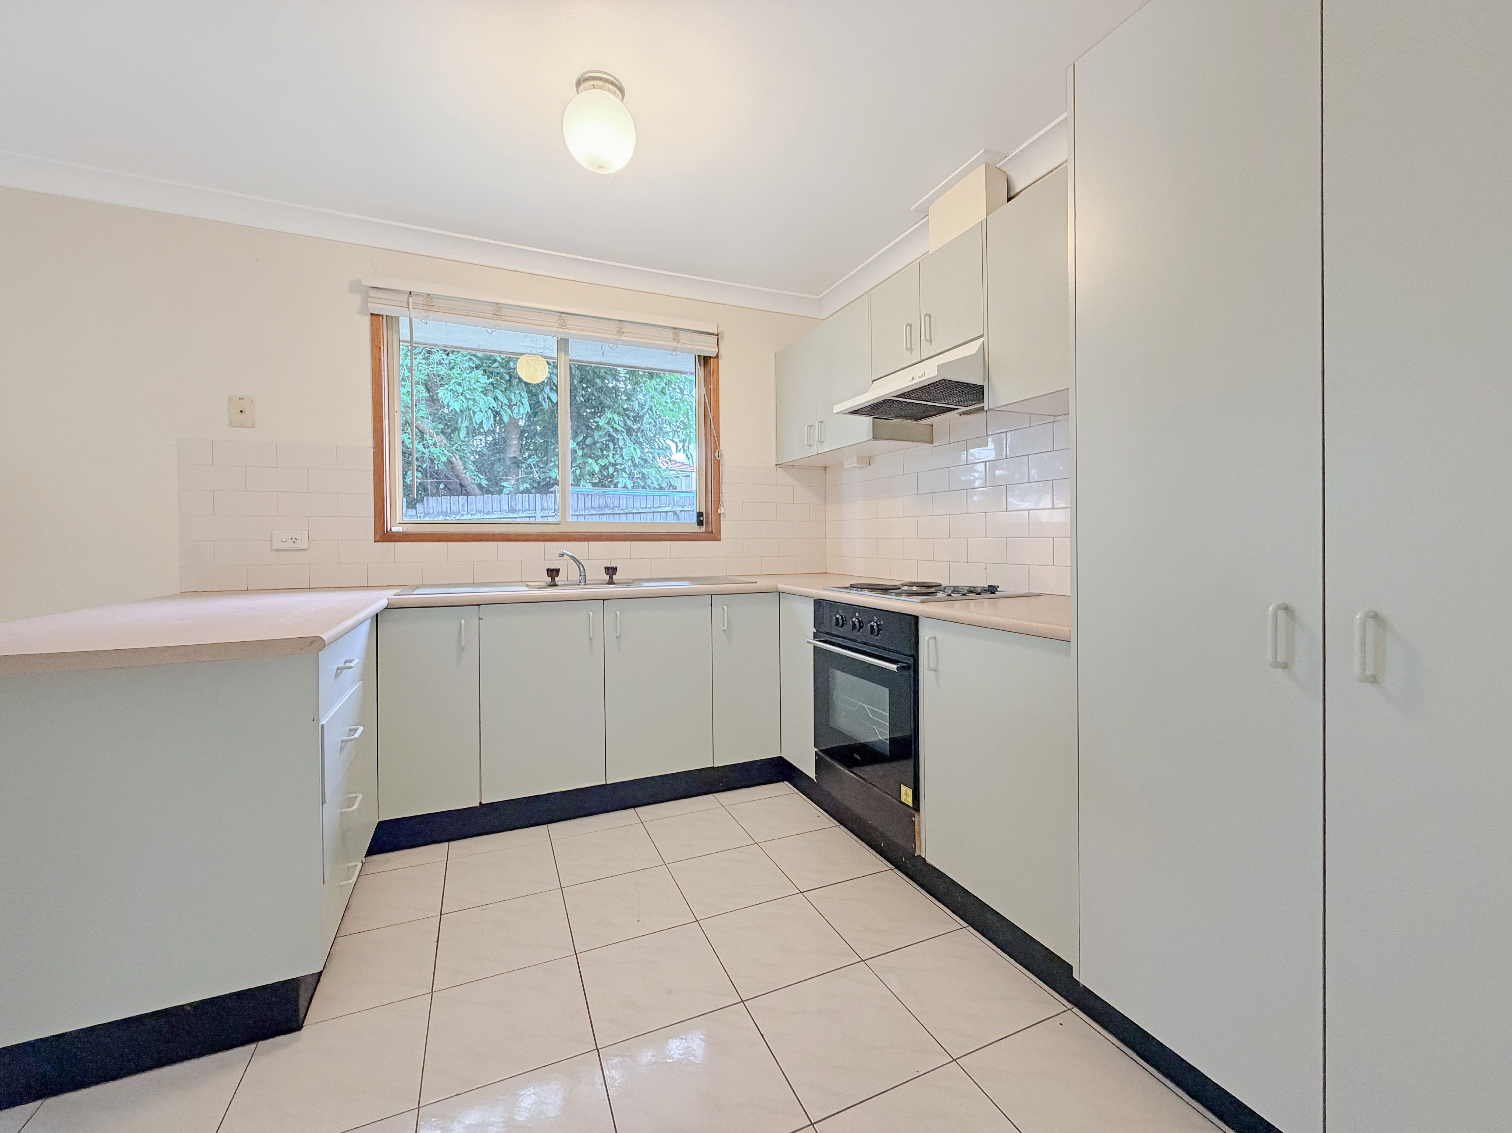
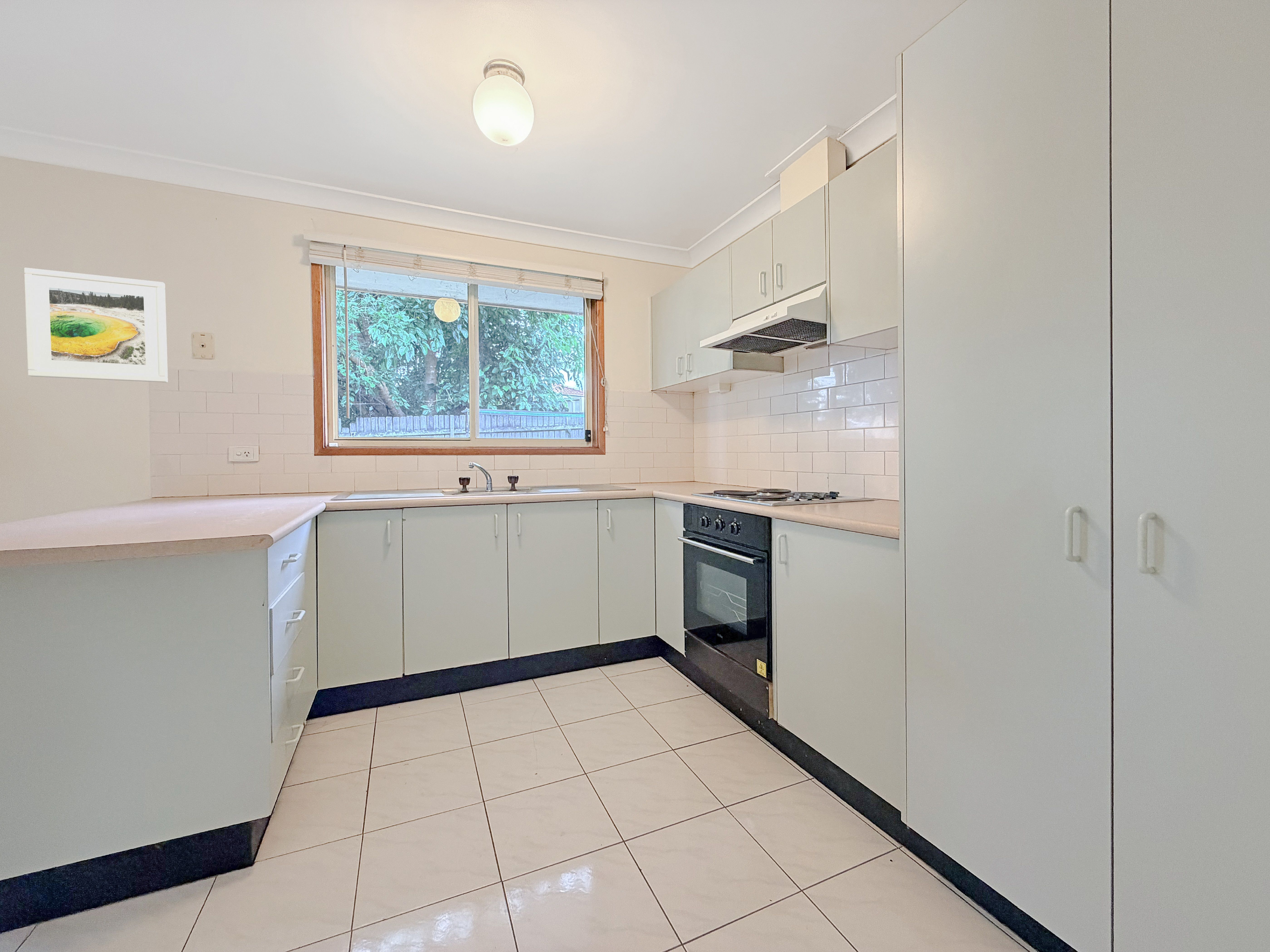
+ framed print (99, 328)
